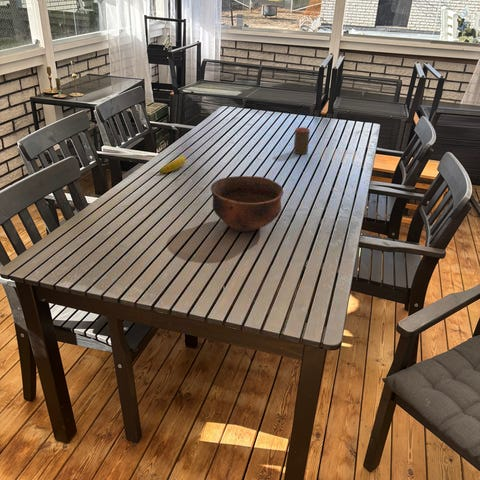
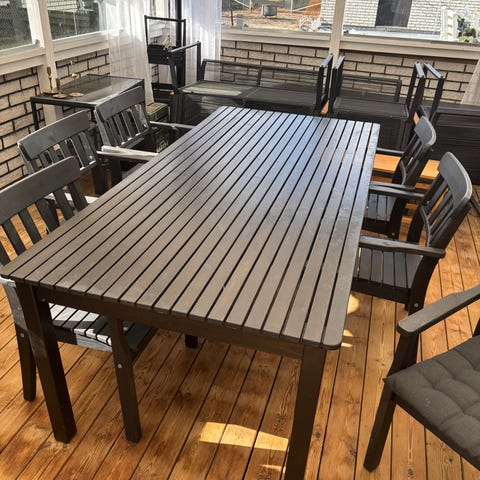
- cup (301, 140)
- fruit (174, 163)
- bowl (246, 207)
